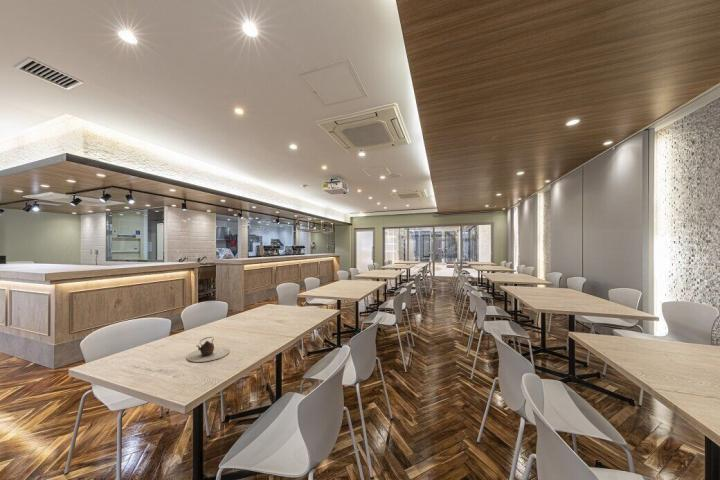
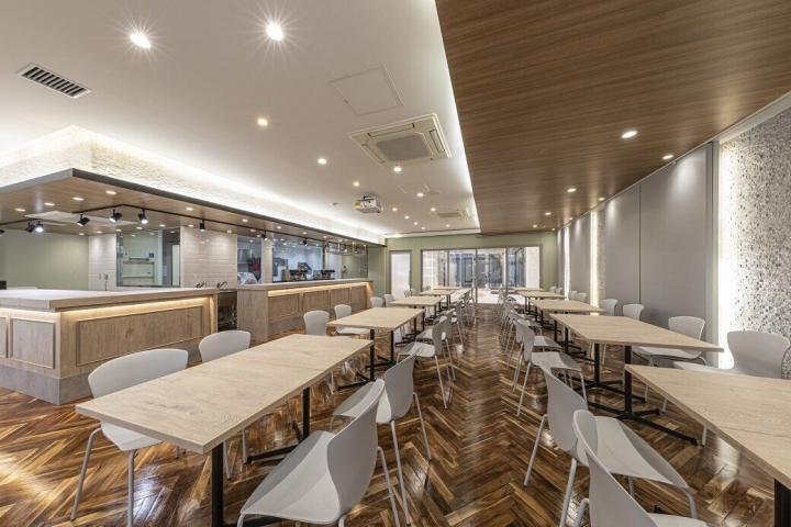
- teapot (208, 345)
